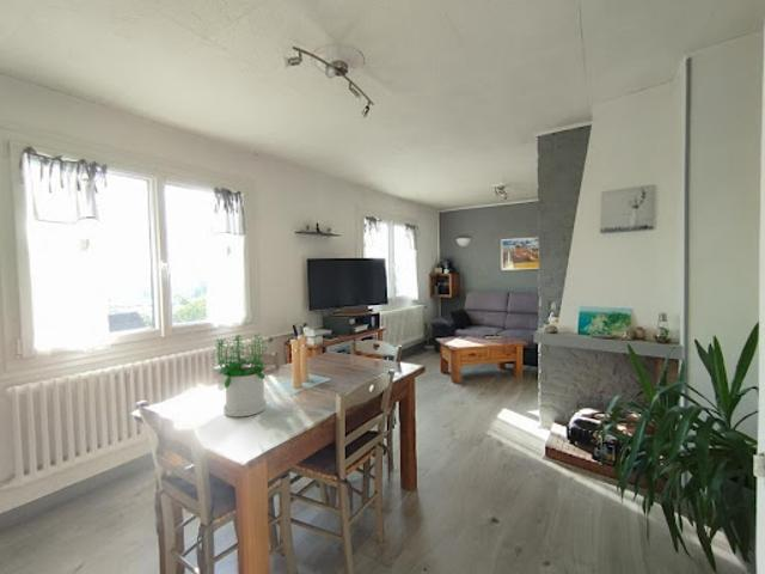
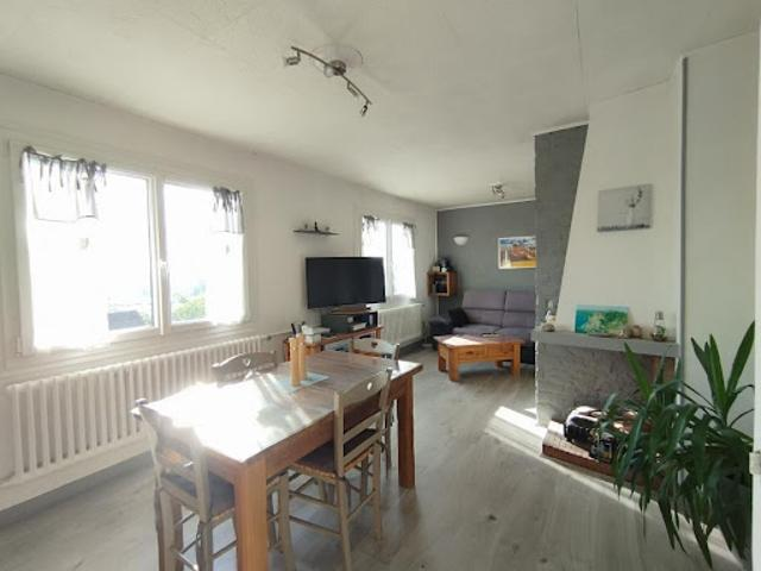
- potted plant (239, 372)
